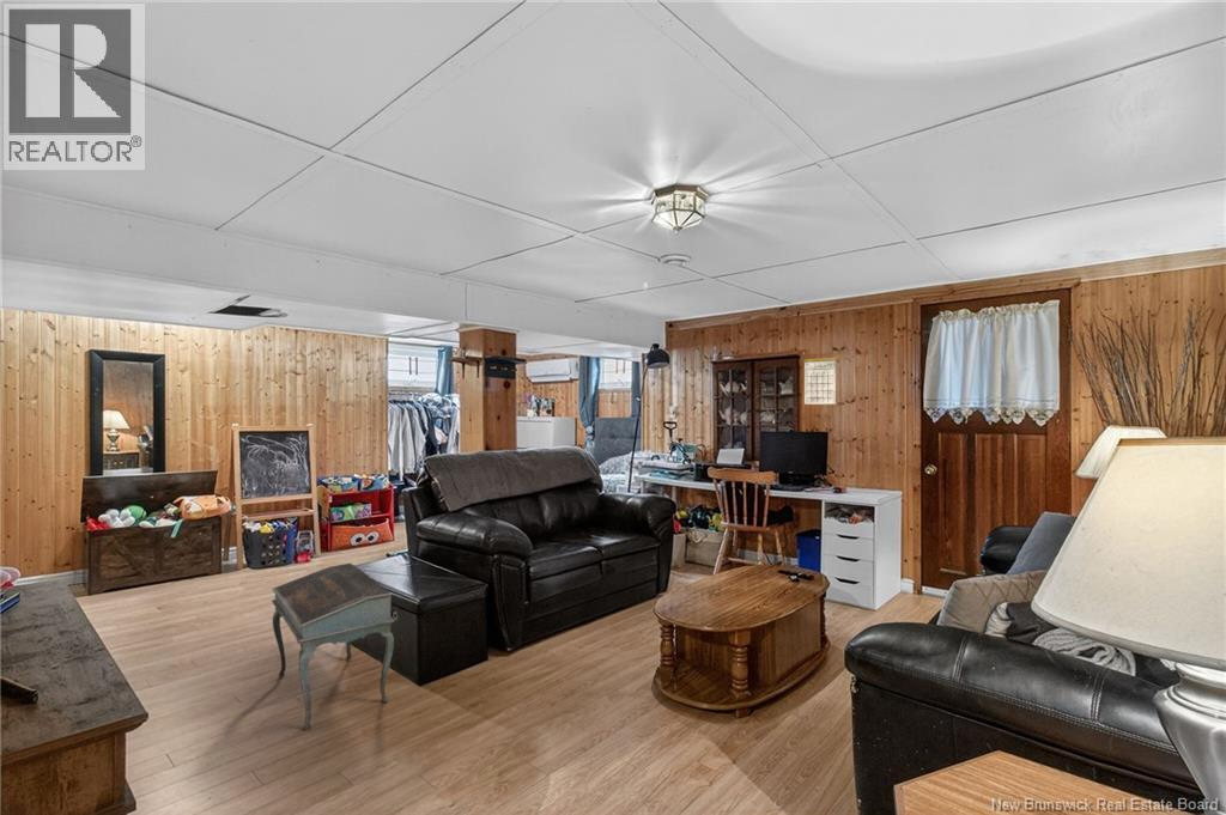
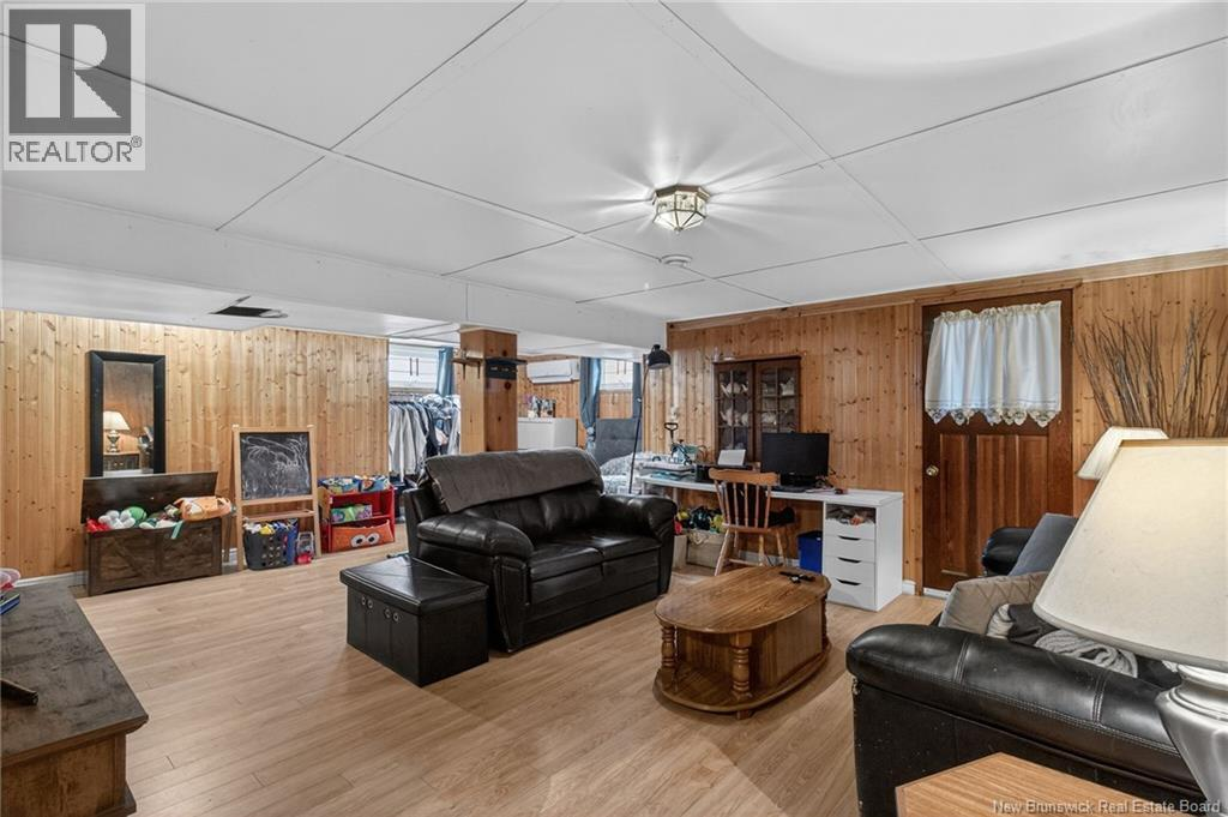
- calendar (819, 376)
- writing desk (330, 635)
